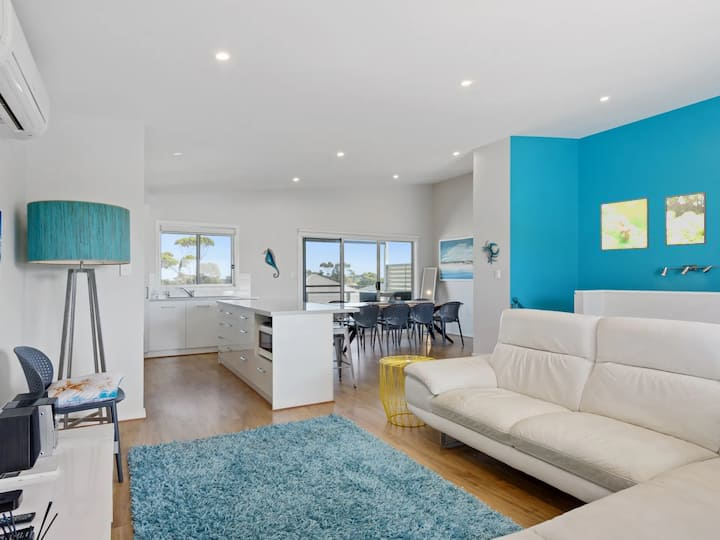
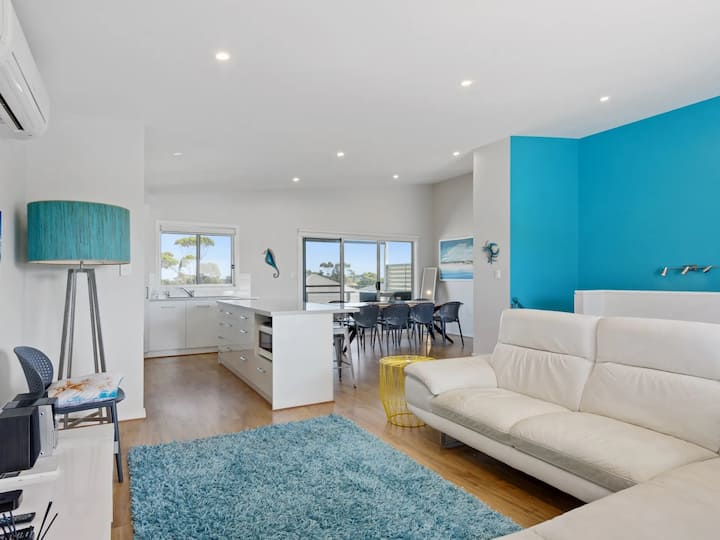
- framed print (684, 219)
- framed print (623, 225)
